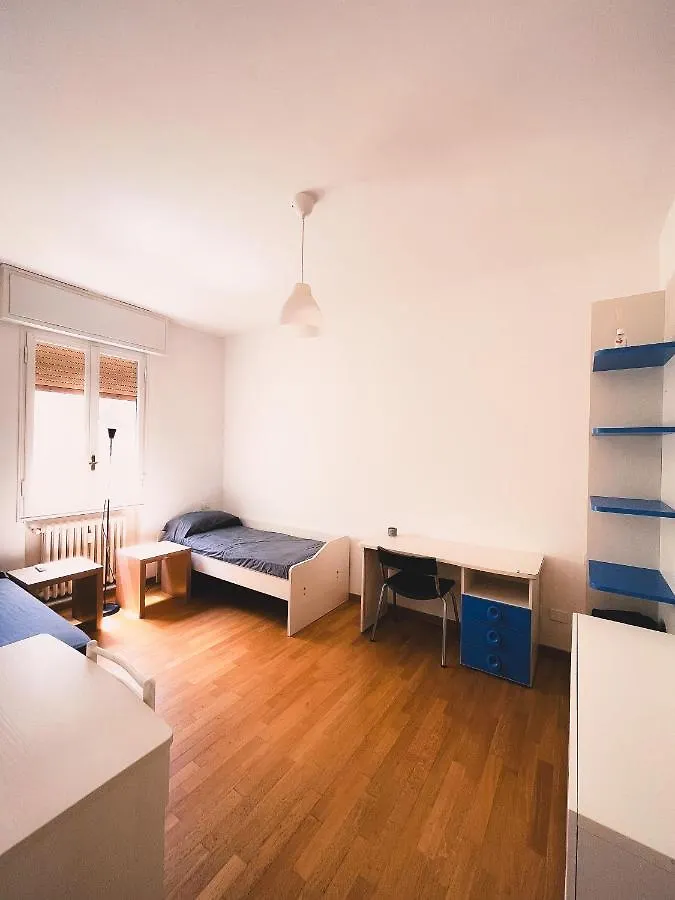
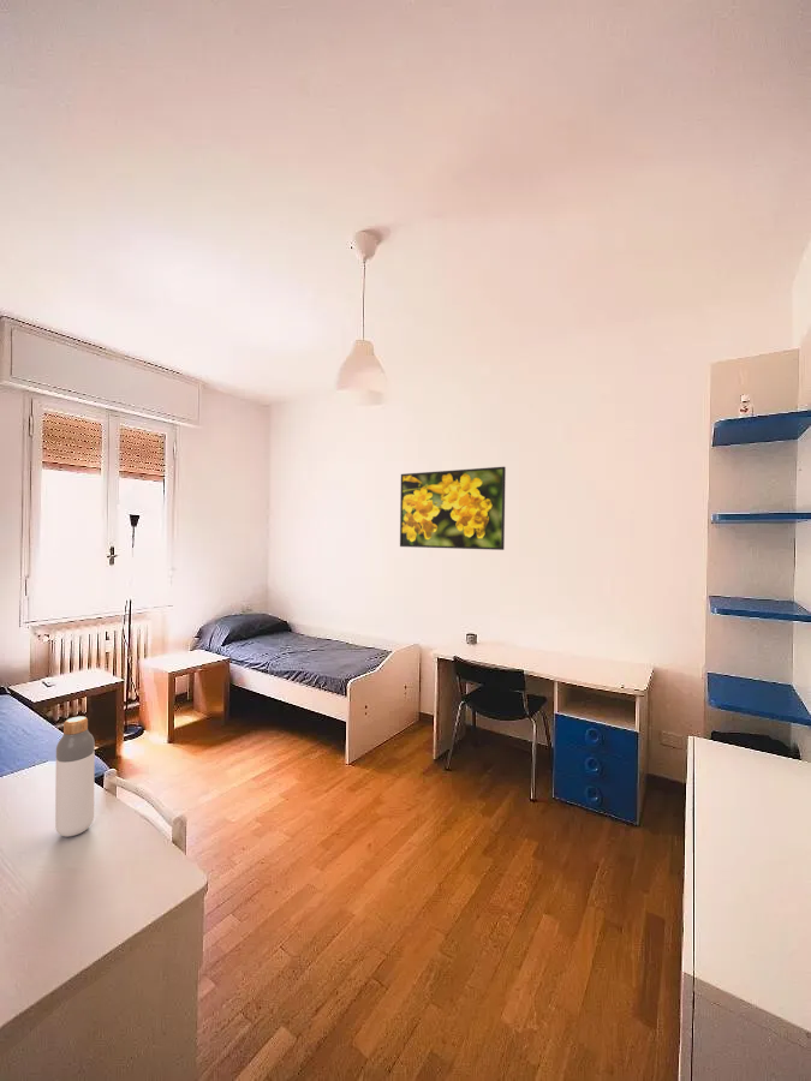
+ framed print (448, 509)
+ bottle (74, 775)
